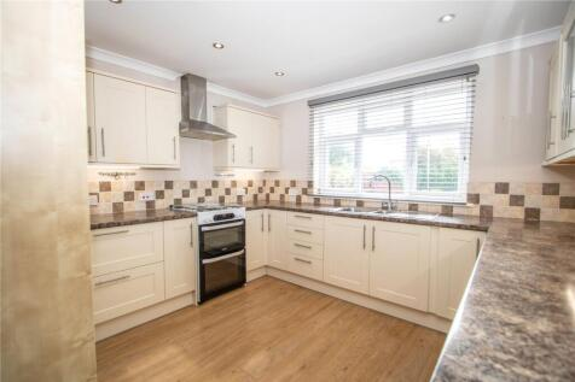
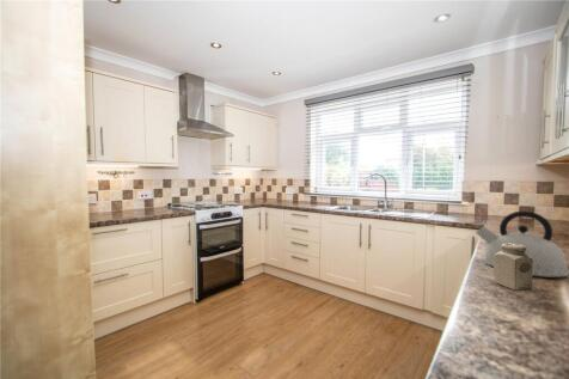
+ kettle (519, 238)
+ salt shaker (513, 264)
